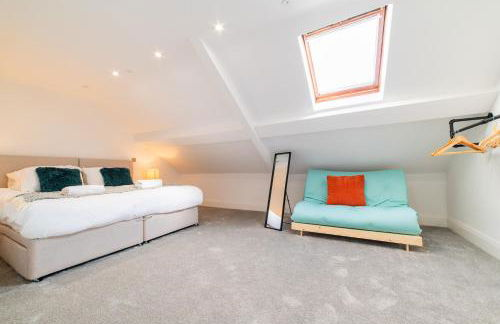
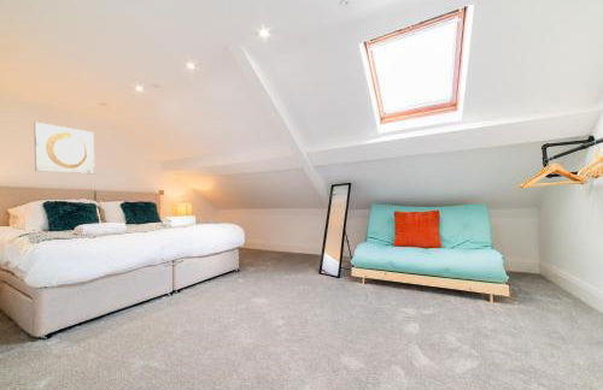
+ wall art (66, 149)
